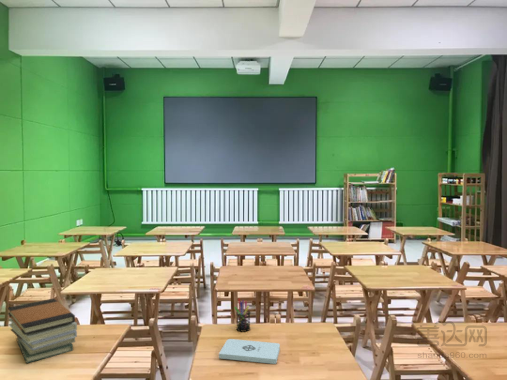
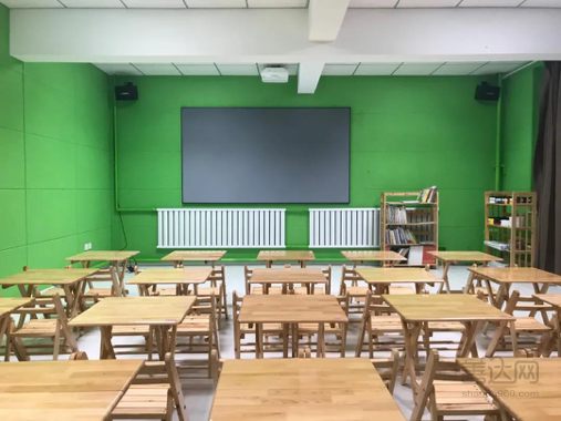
- book stack (42, 328)
- pen holder (241, 314)
- notepad (250, 350)
